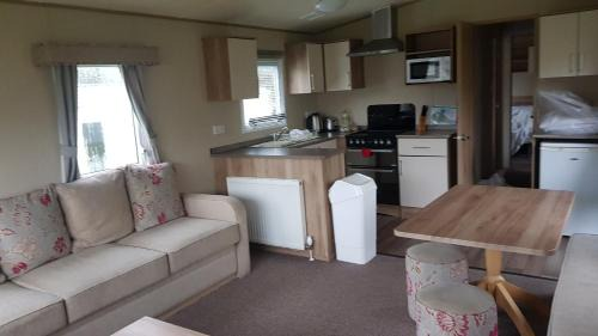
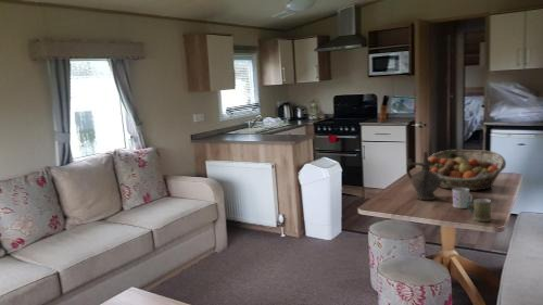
+ mug (478, 209)
+ mug (463, 198)
+ fruit basket (463, 168)
+ ceremonial vessel (424, 175)
